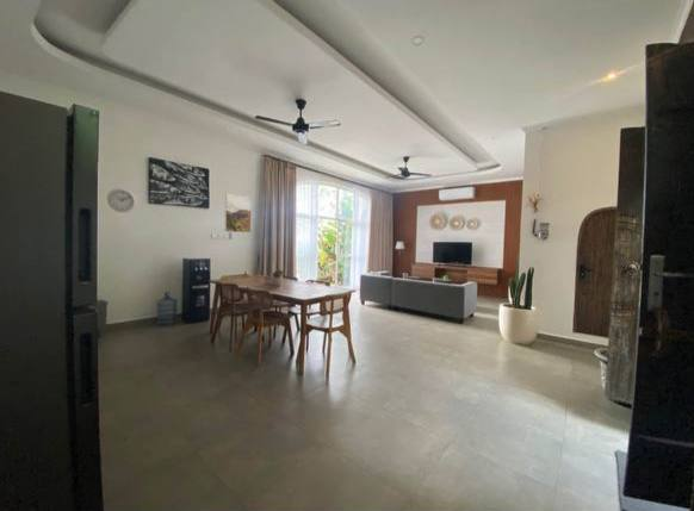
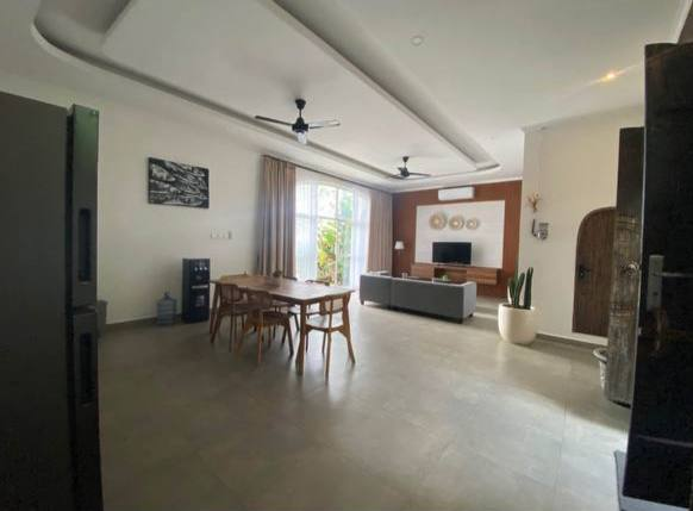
- wall clock (122, 200)
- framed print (238, 213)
